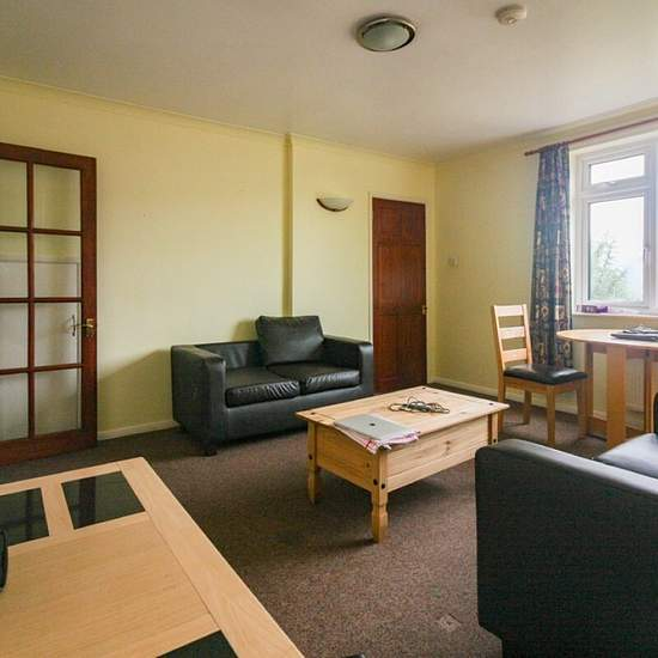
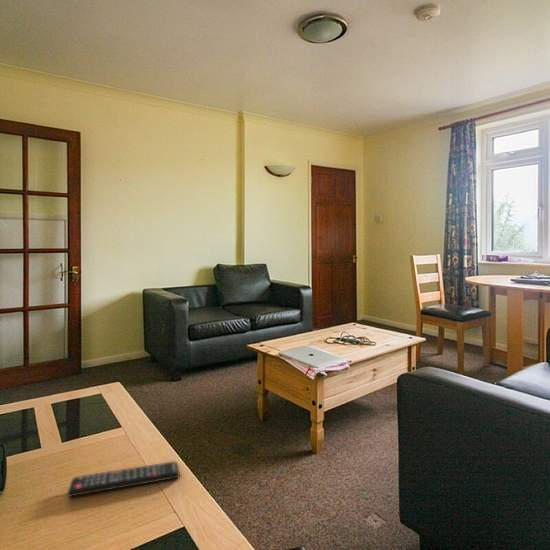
+ remote control (126, 478)
